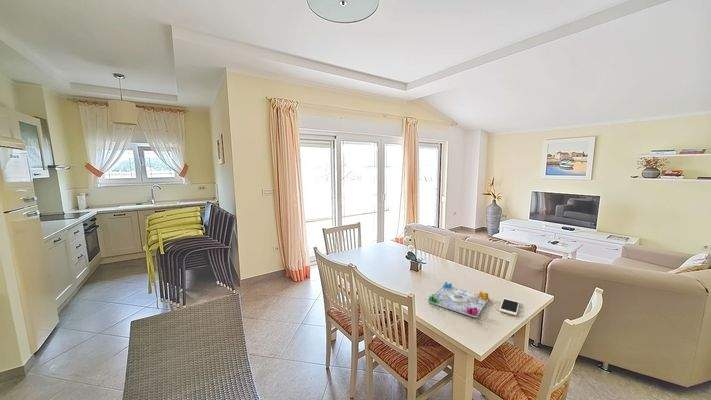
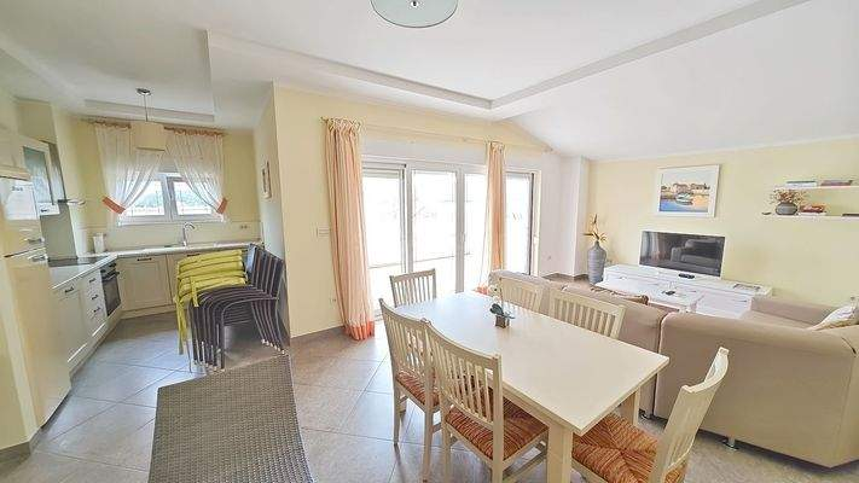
- board game (458, 297)
- cell phone (509, 306)
